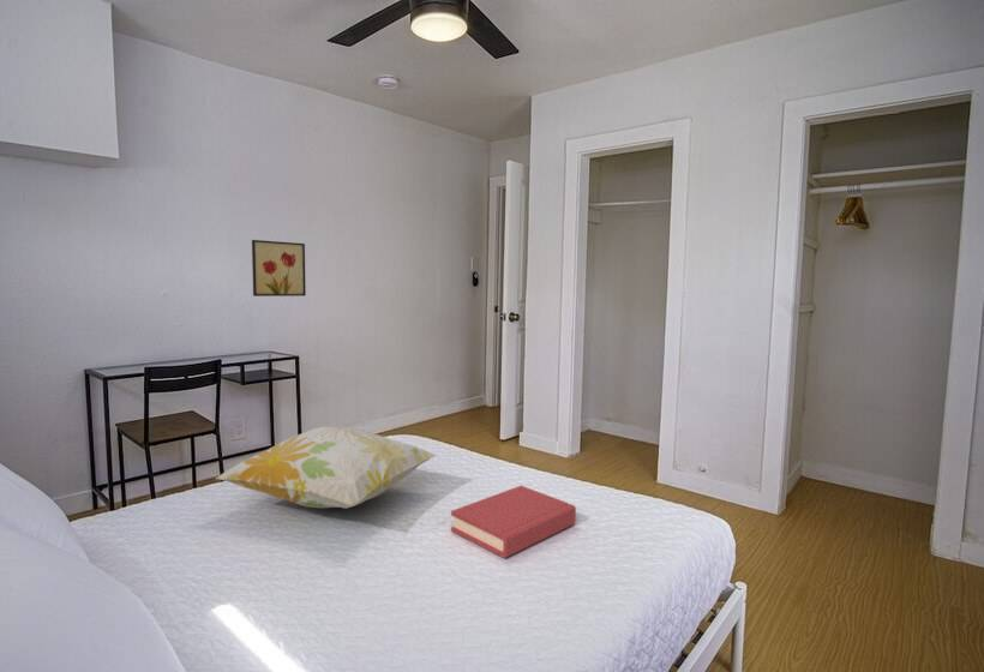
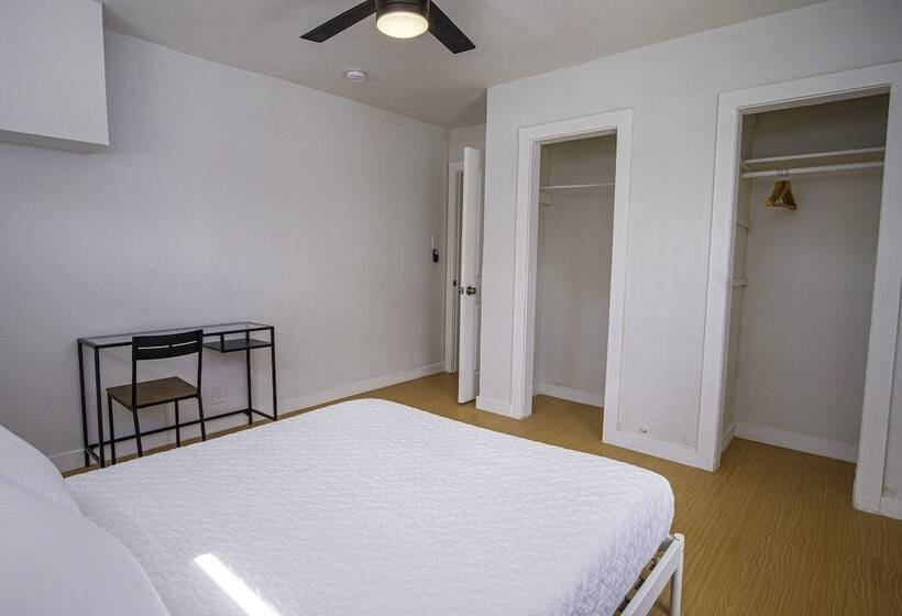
- decorative pillow (335, 464)
- hardback book (514, 517)
- wall art (278, 269)
